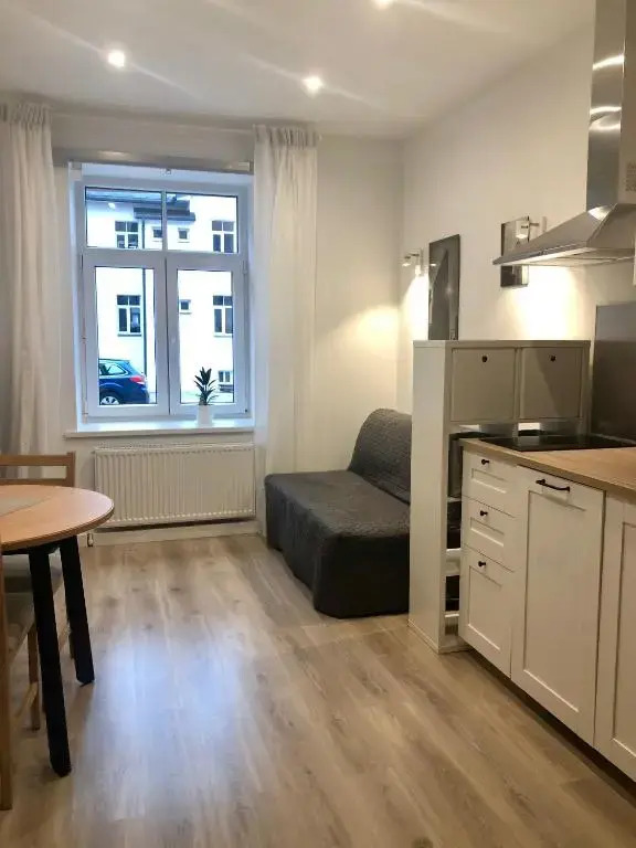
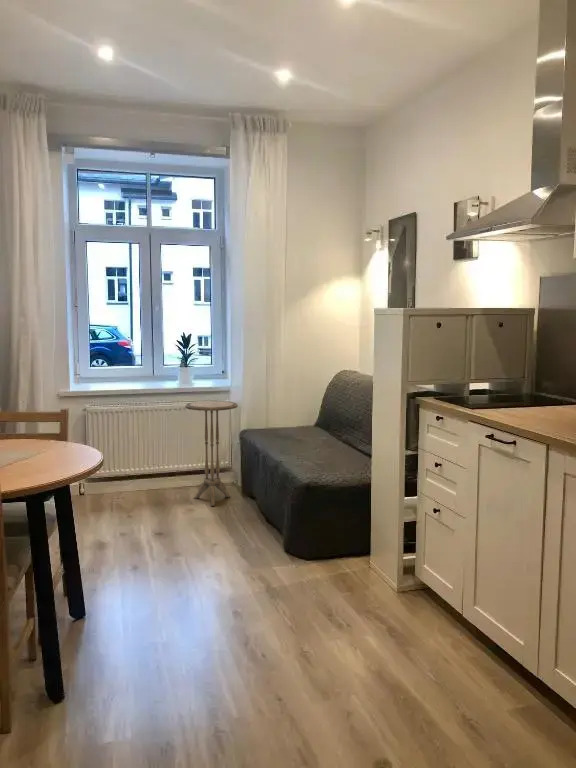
+ side table (212, 452)
